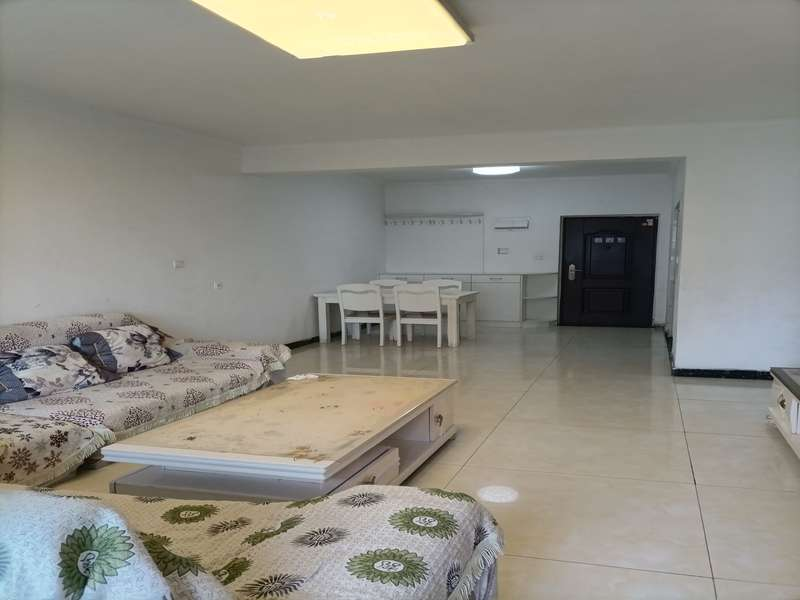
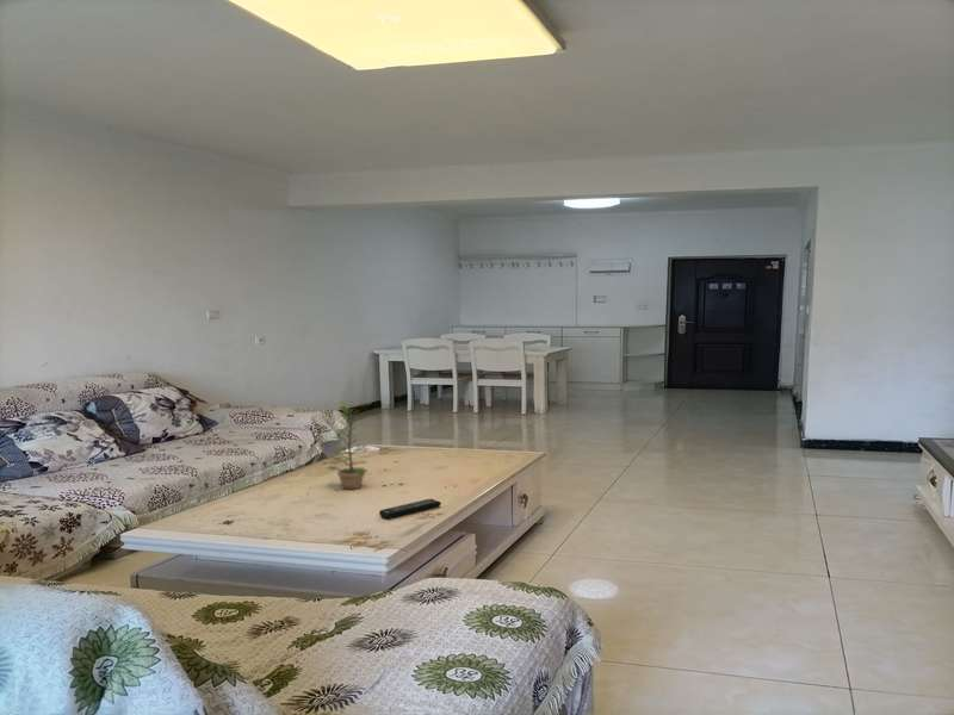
+ remote control (410, 508)
+ plant (347, 443)
